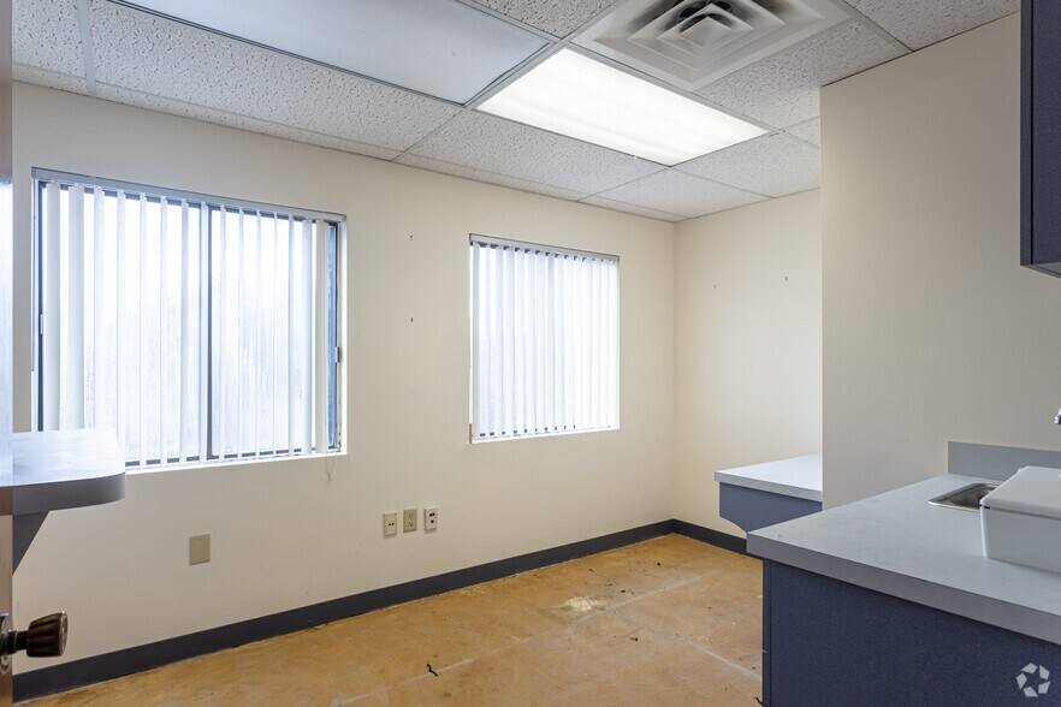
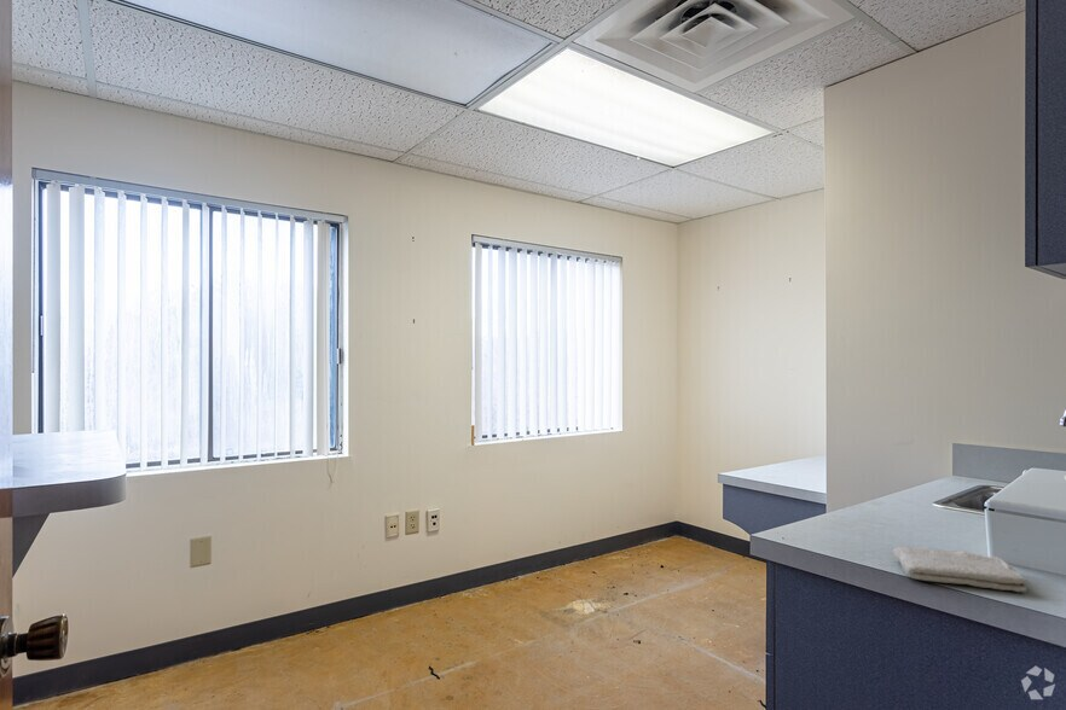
+ washcloth (956, 566)
